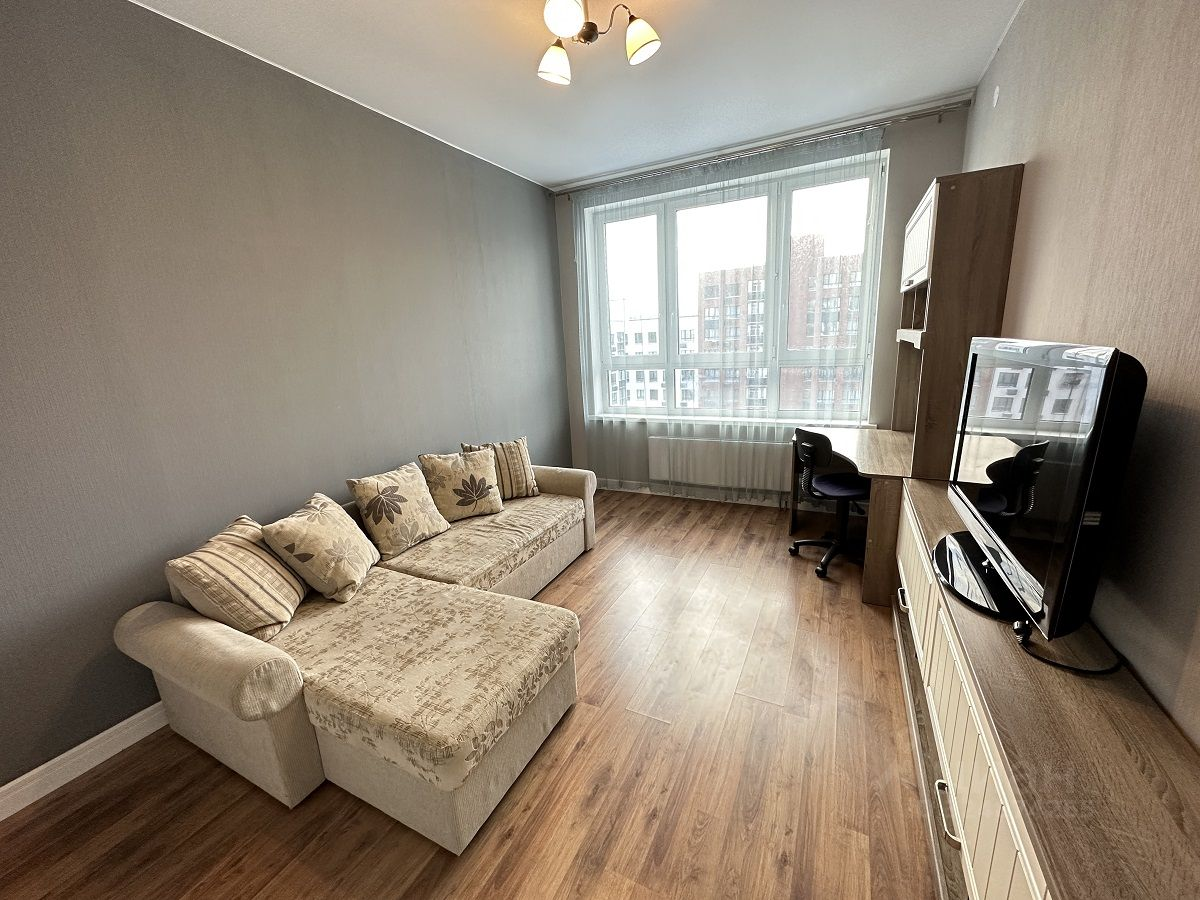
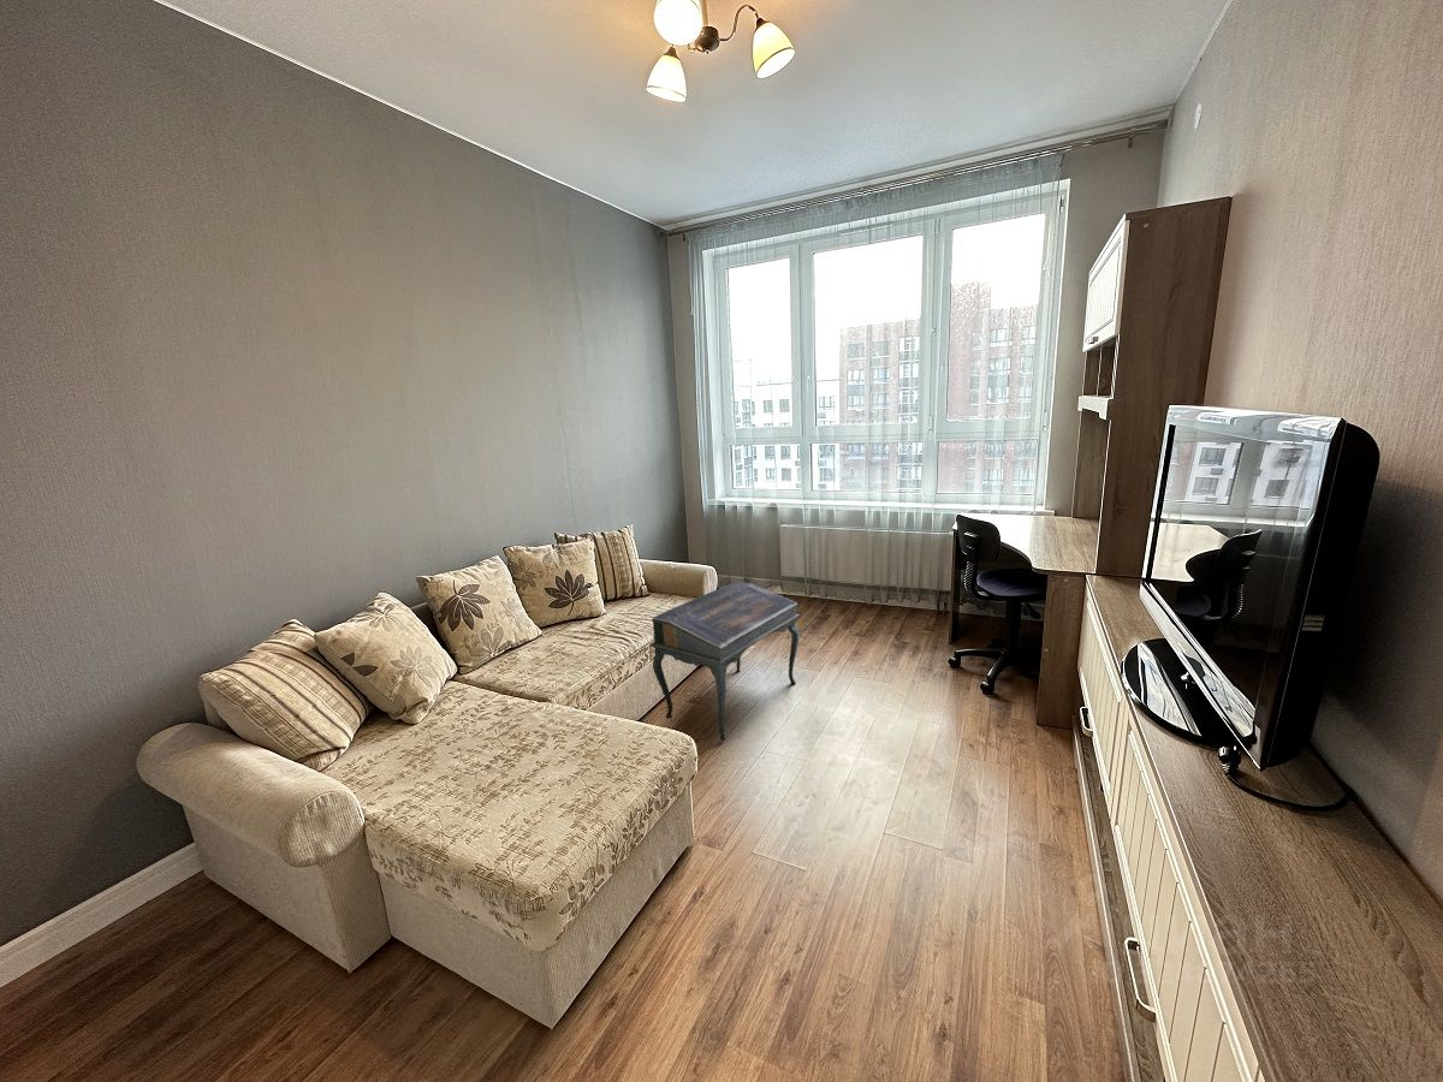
+ writing desk (729, 653)
